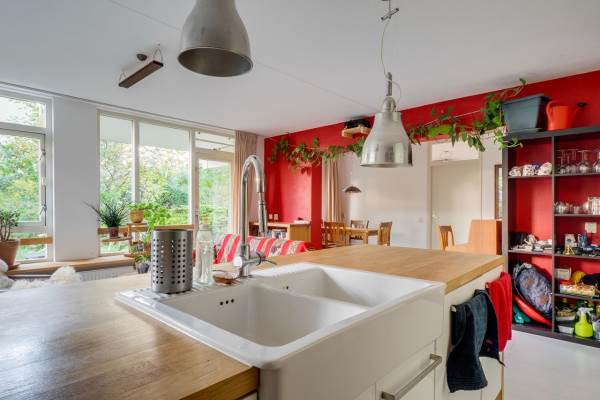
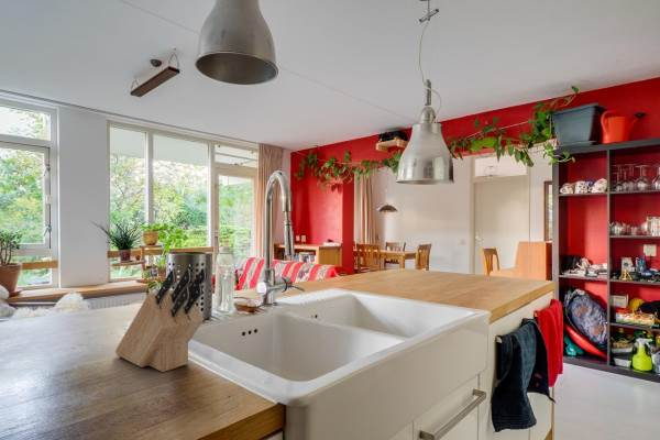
+ knife block (162, 312)
